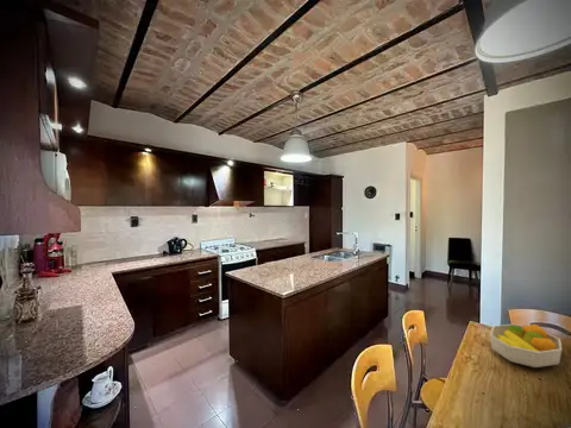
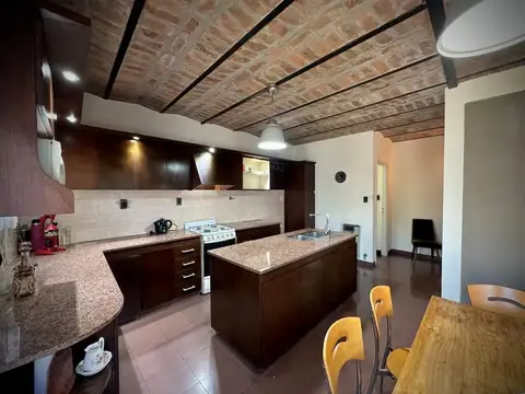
- fruit bowl (523, 341)
